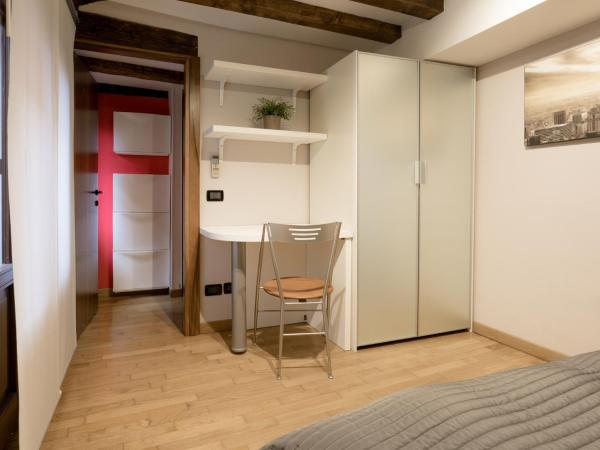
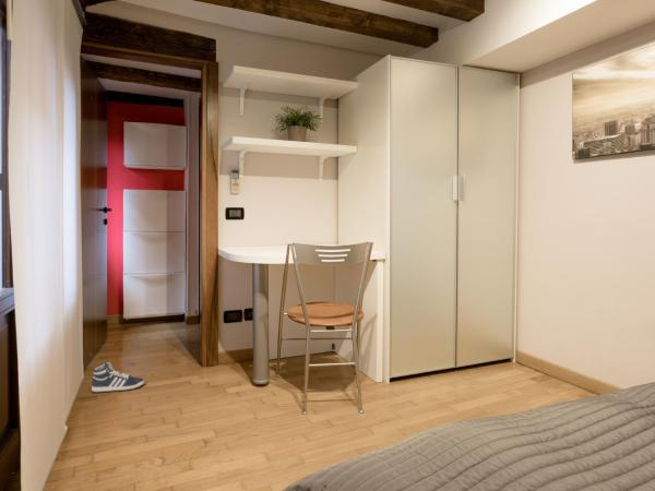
+ sneaker (118, 375)
